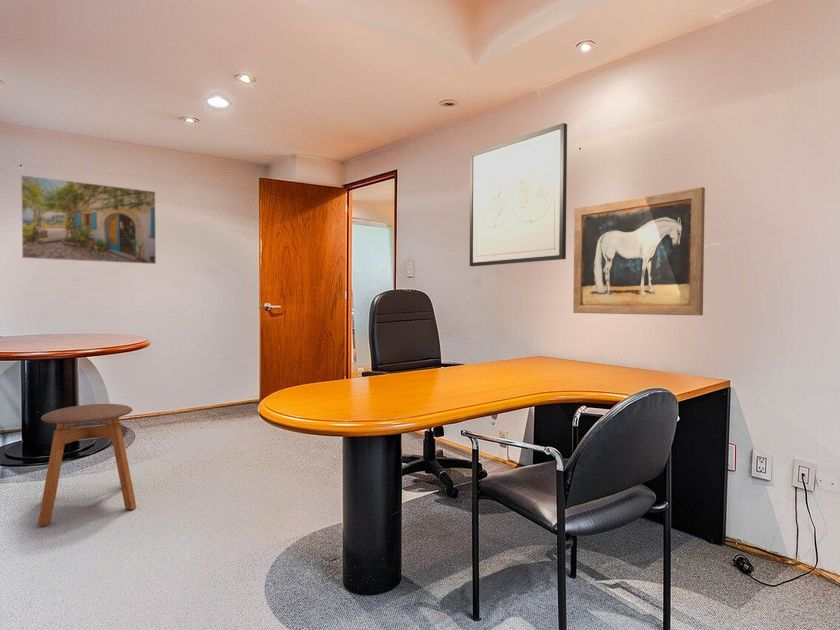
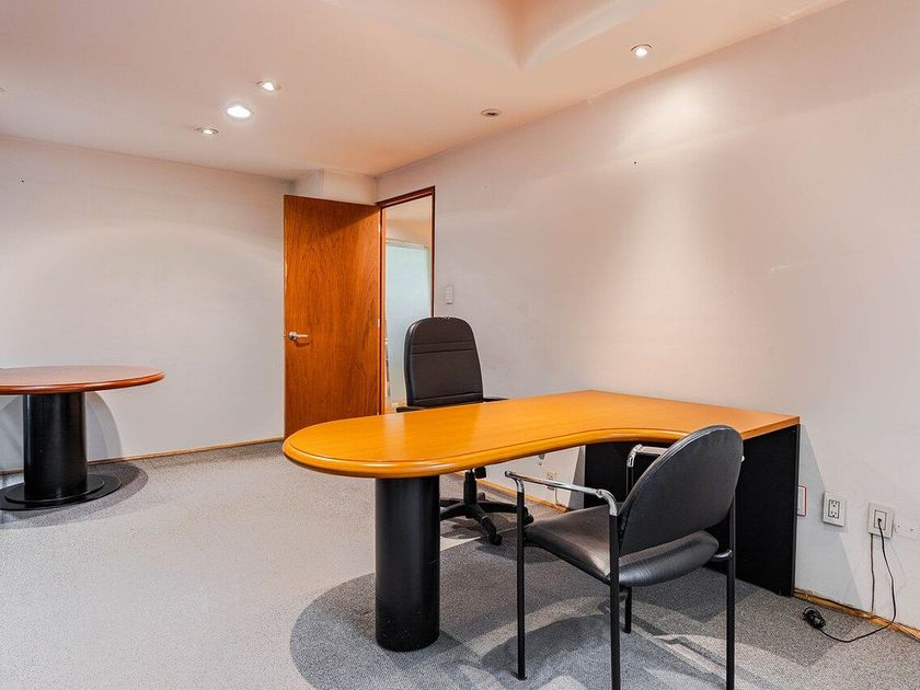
- wall art (632, 256)
- wall art (513, 201)
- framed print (93, 222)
- stool (85, 439)
